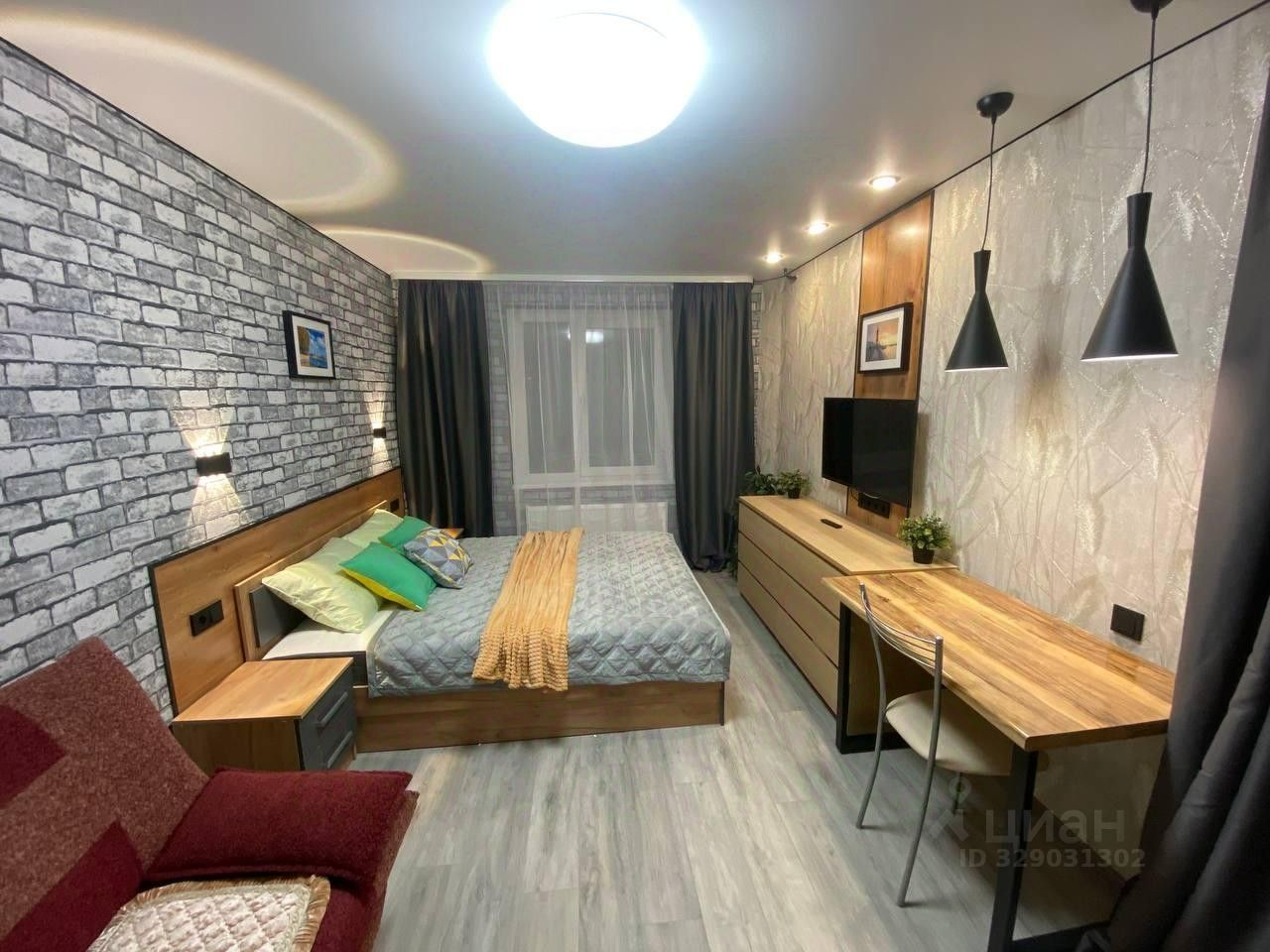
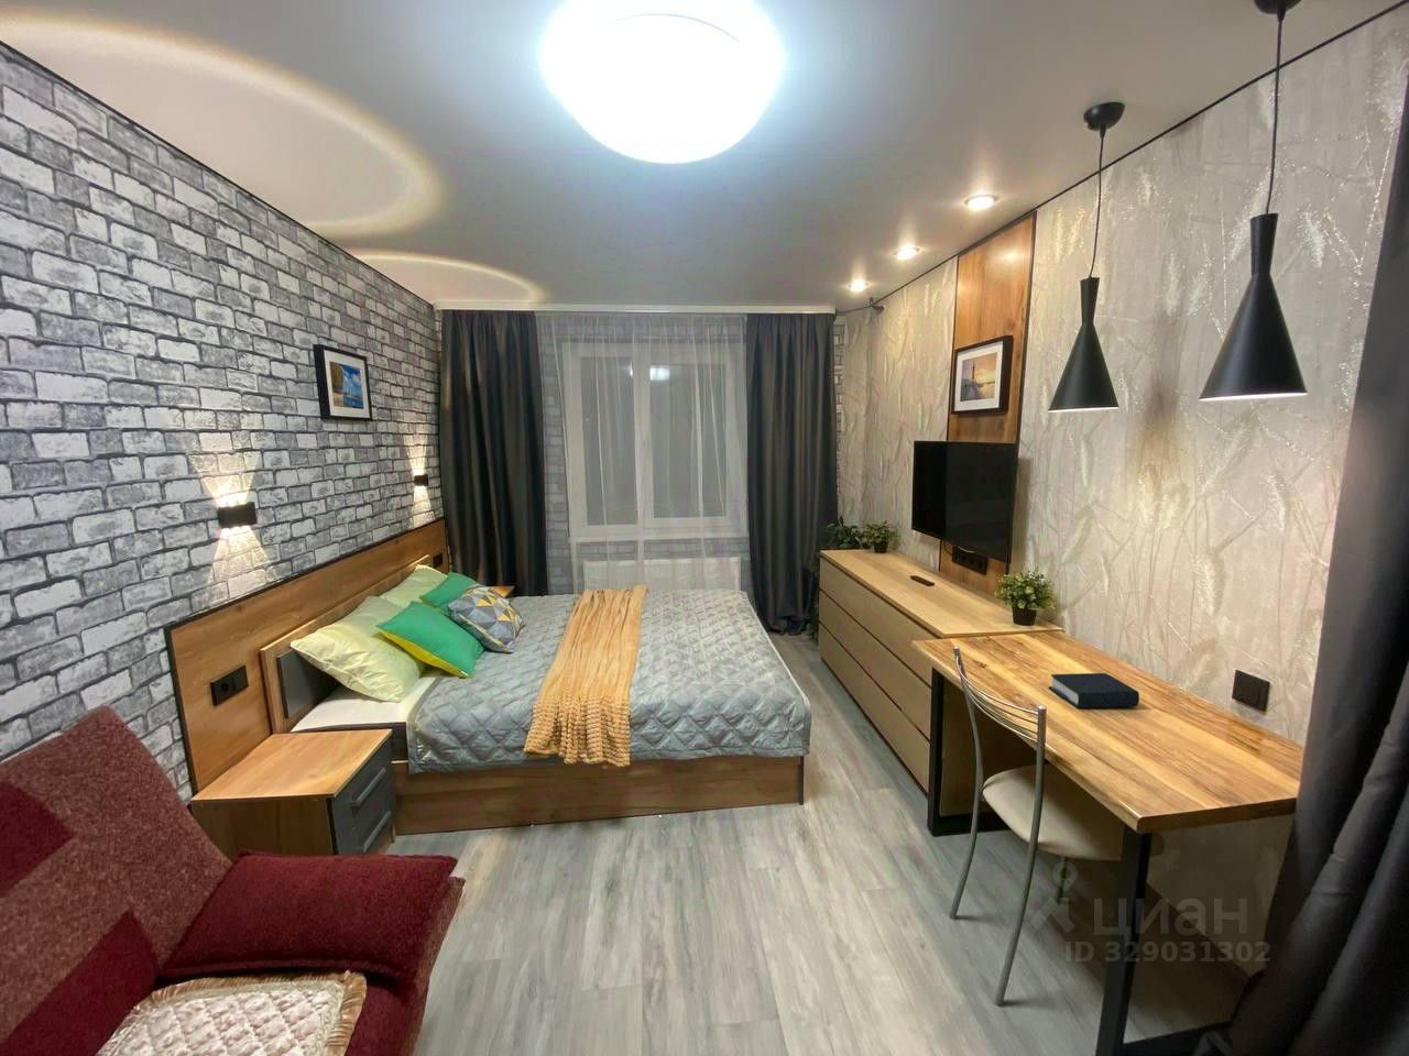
+ book (1092, 690)
